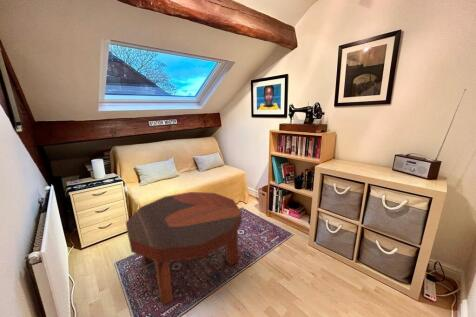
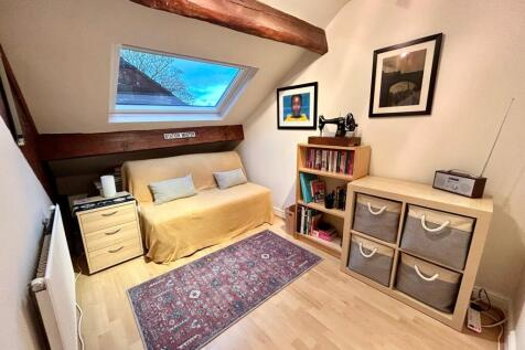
- coffee table (189, 236)
